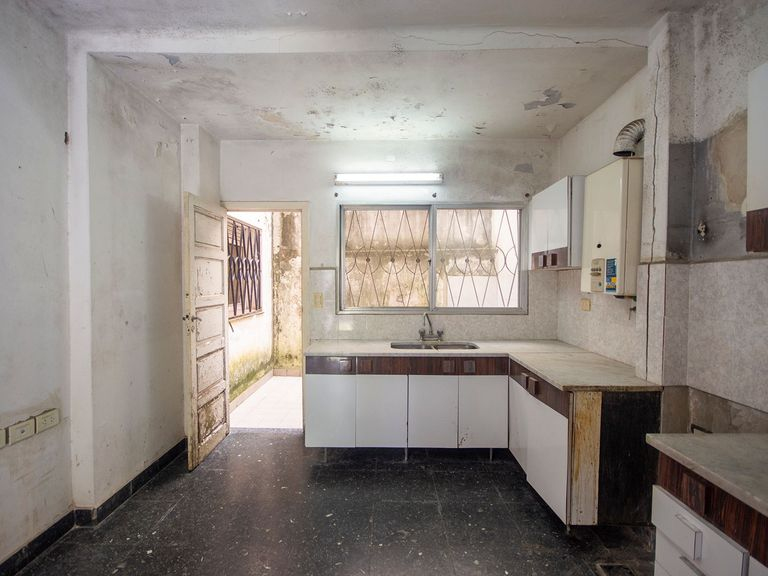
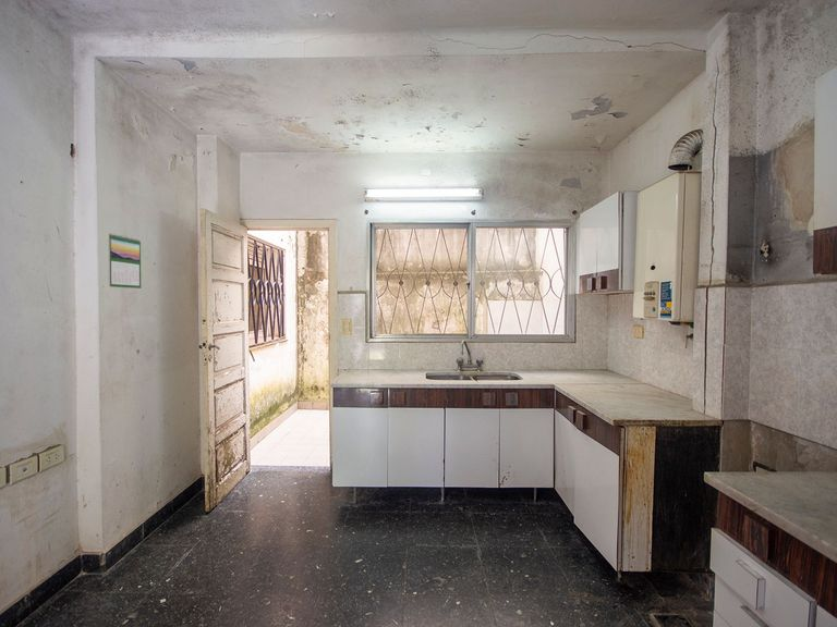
+ calendar (125, 261)
